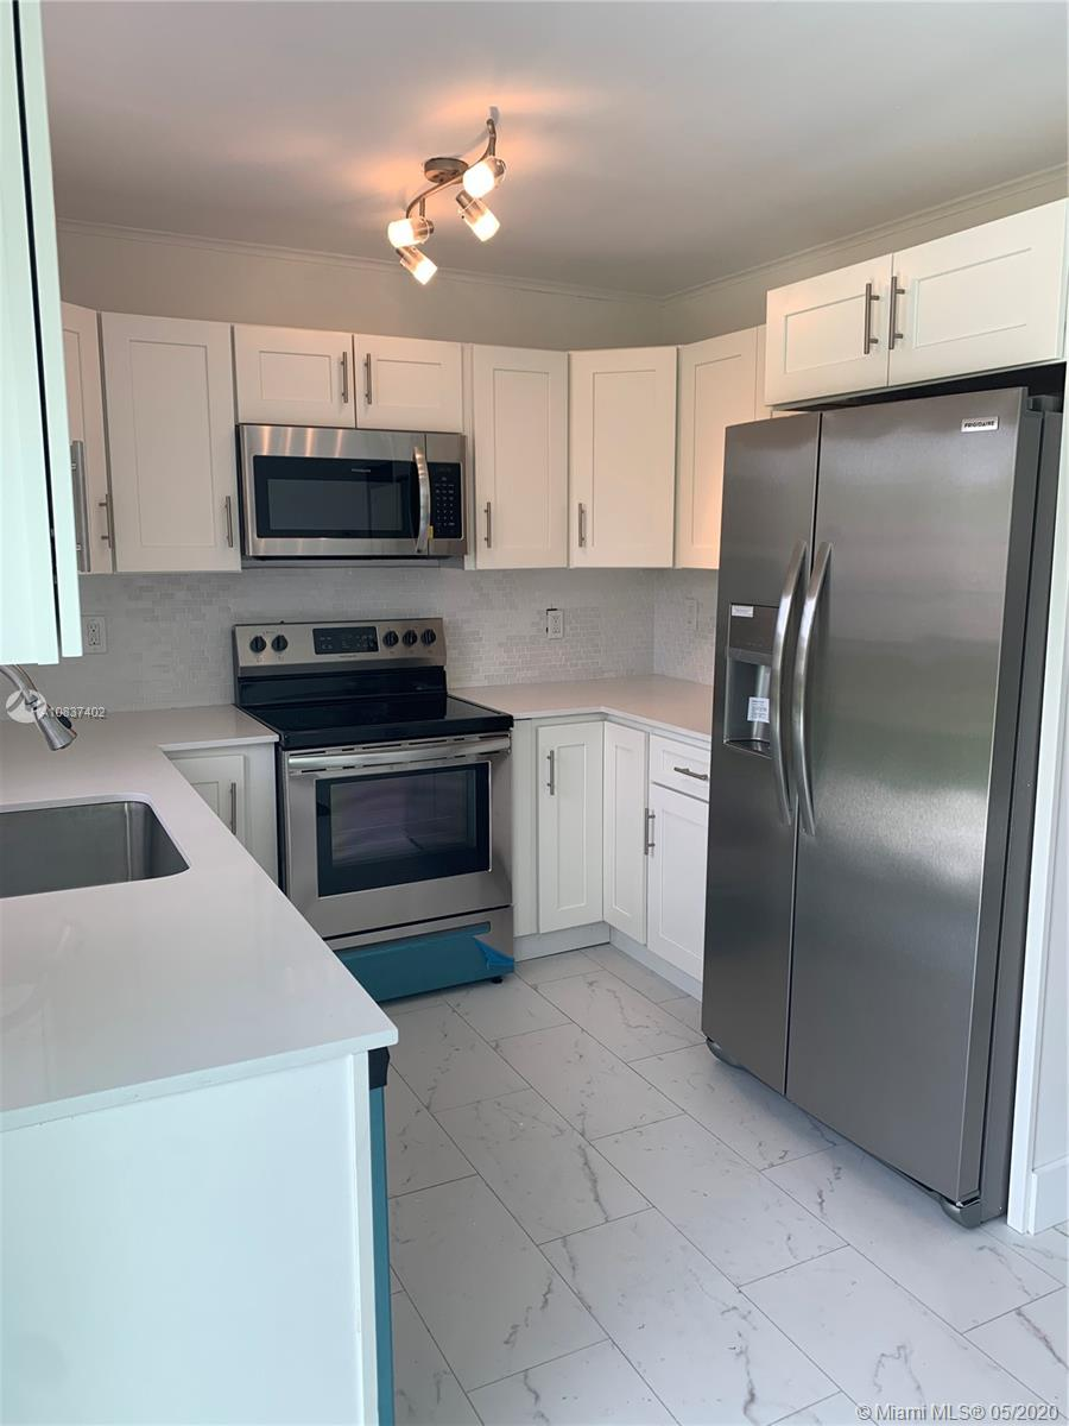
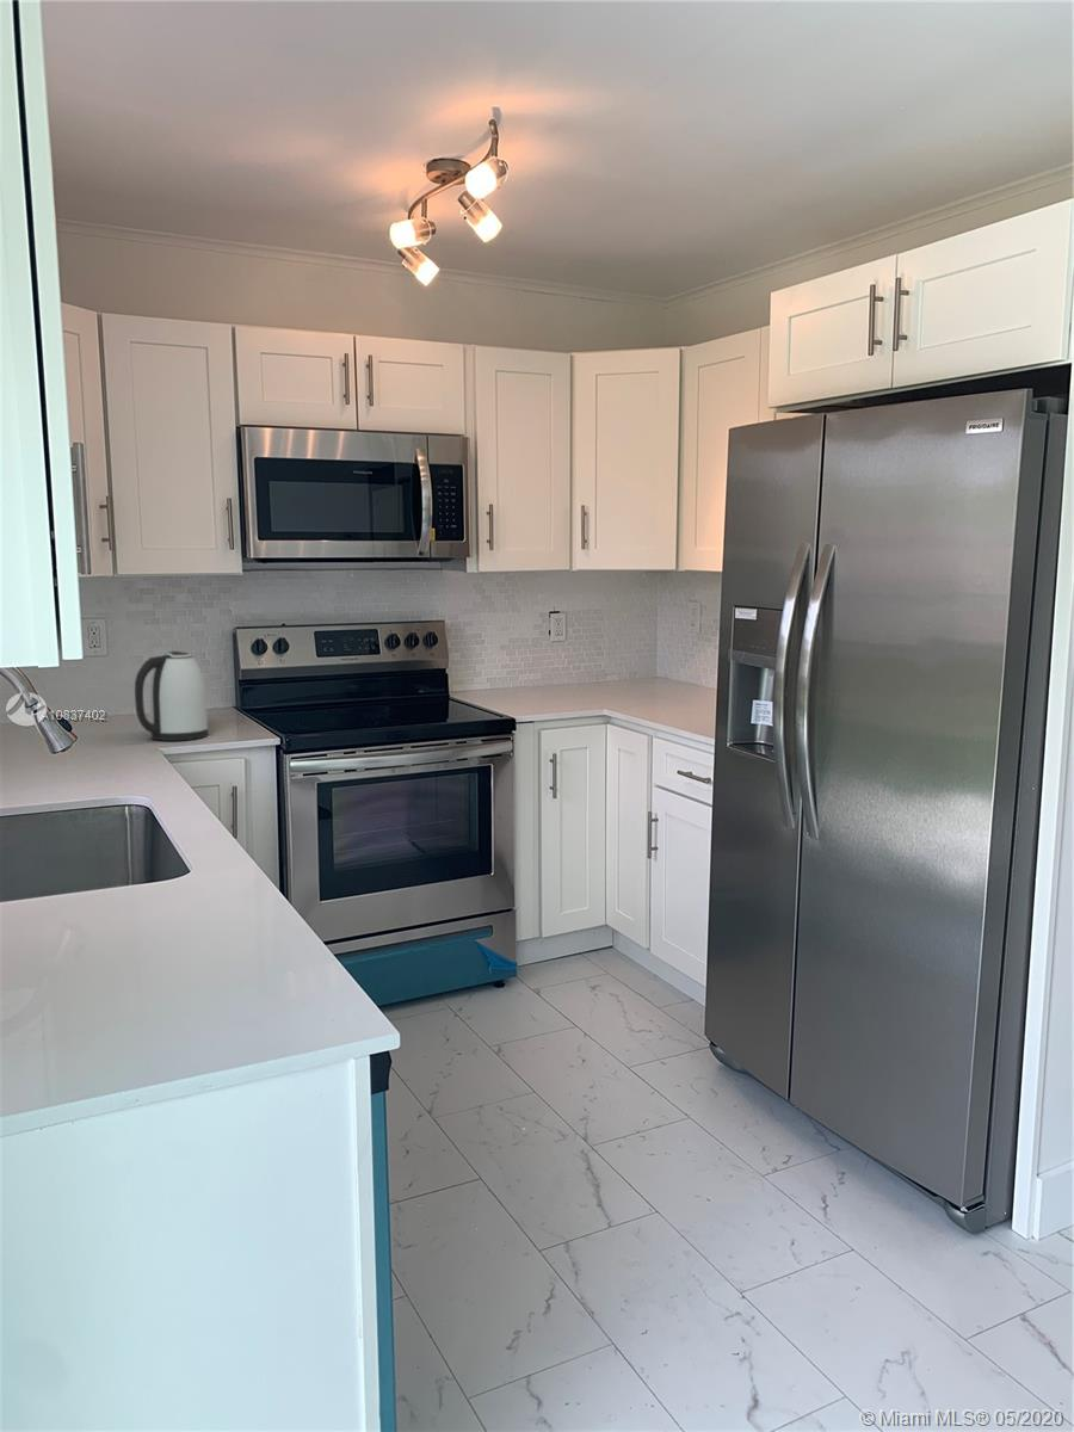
+ kettle (168, 695)
